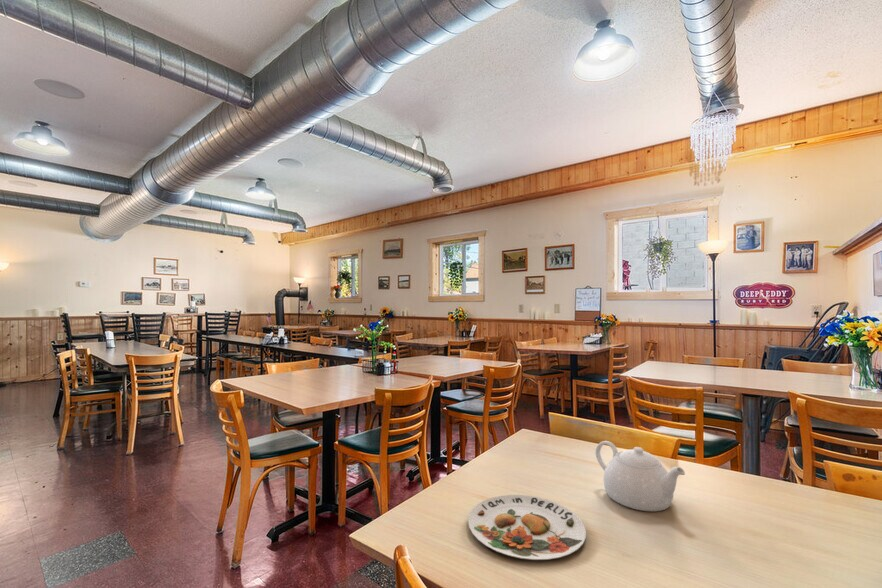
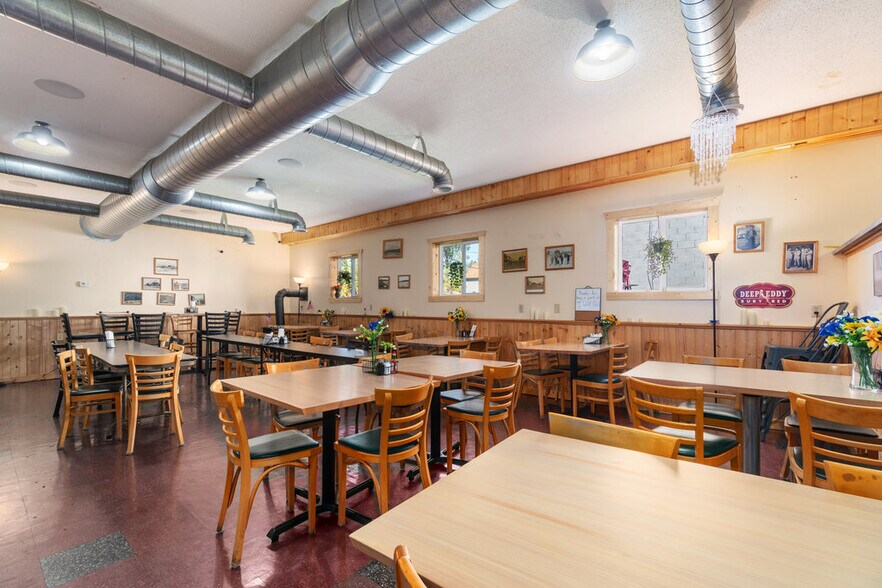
- plate (525, 524)
- teapot (636, 472)
